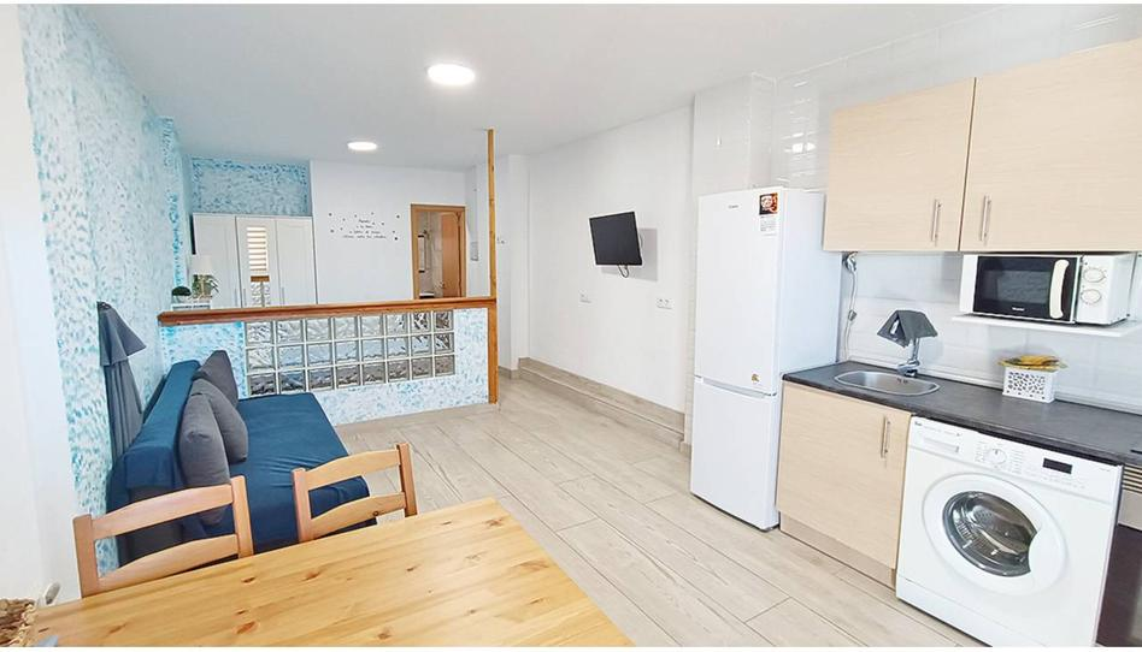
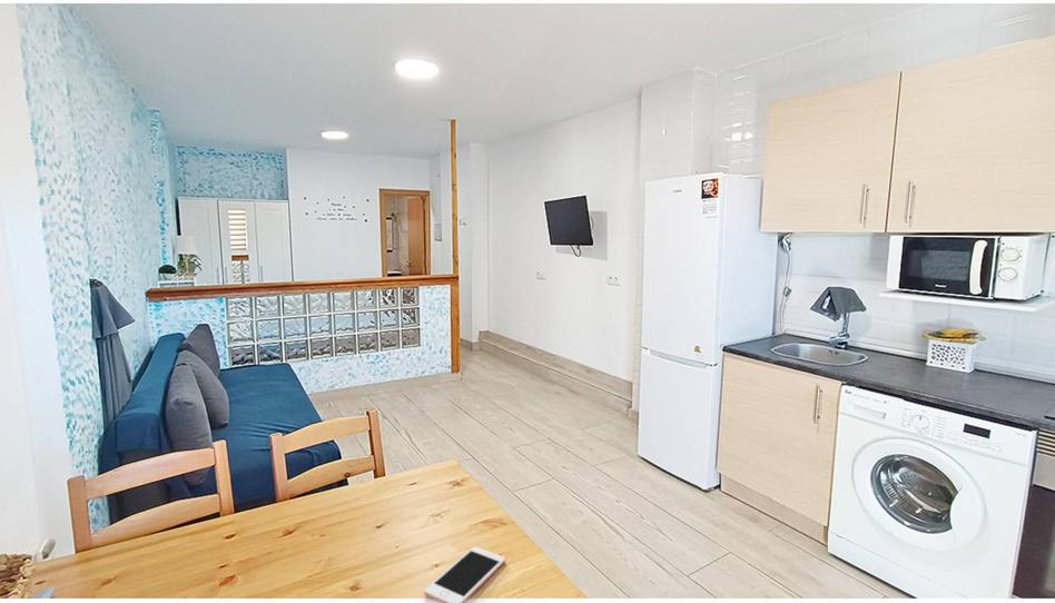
+ cell phone (466, 574)
